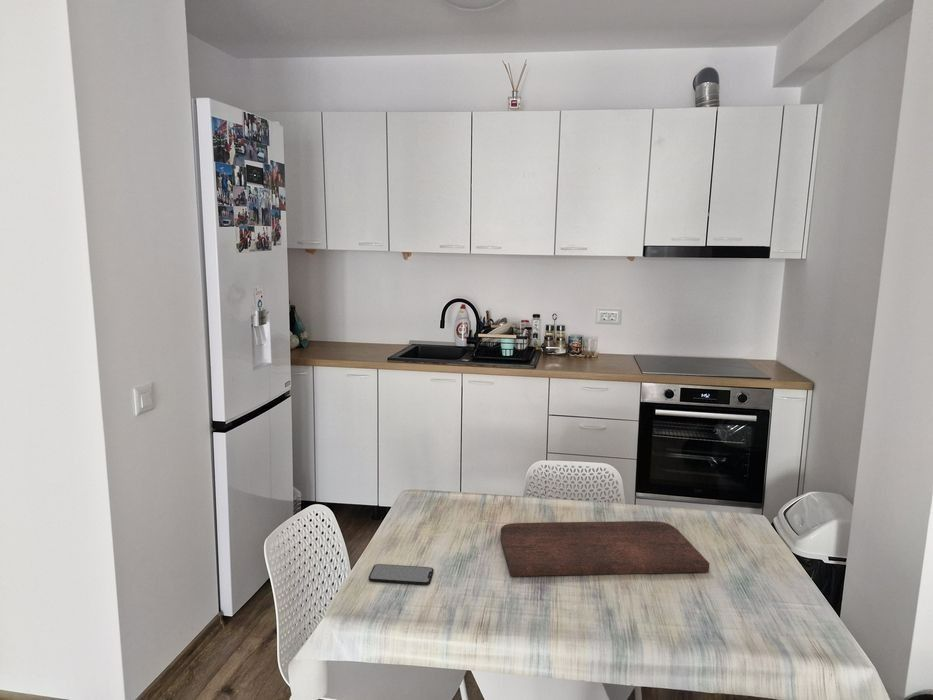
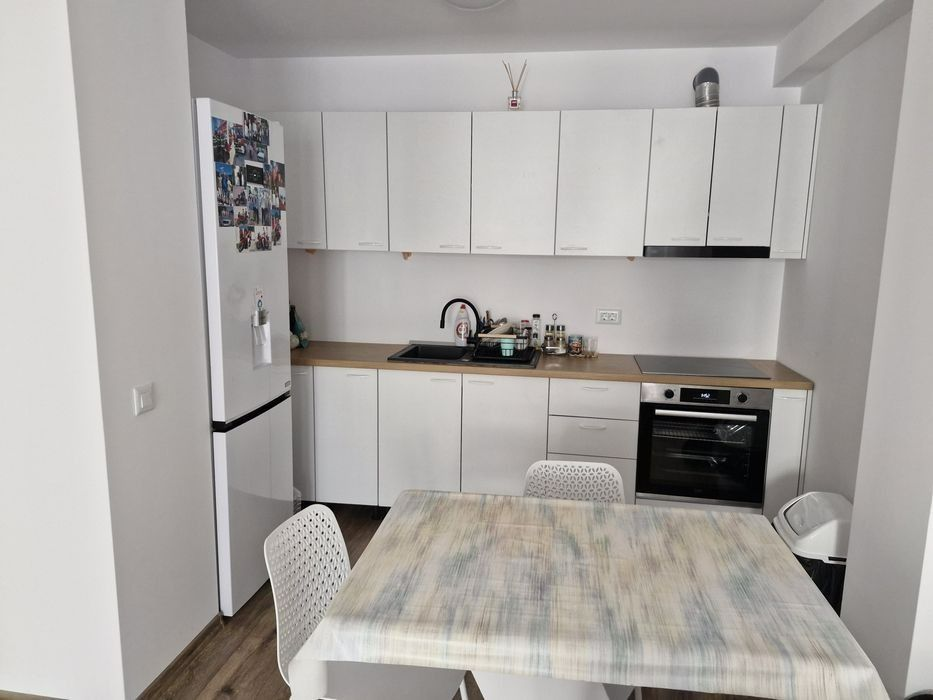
- smartphone (401, 574)
- cutting board (596, 546)
